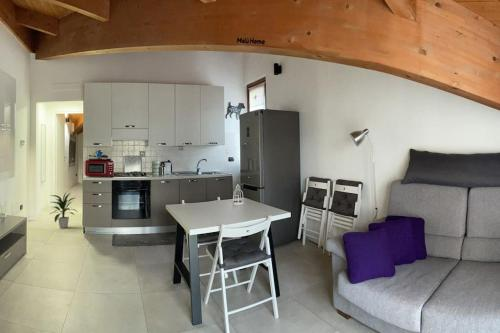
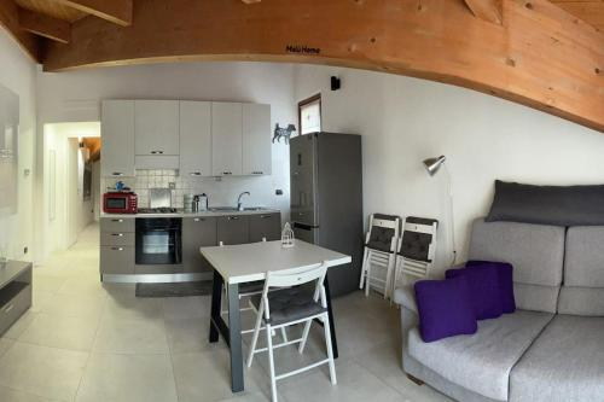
- indoor plant (62, 208)
